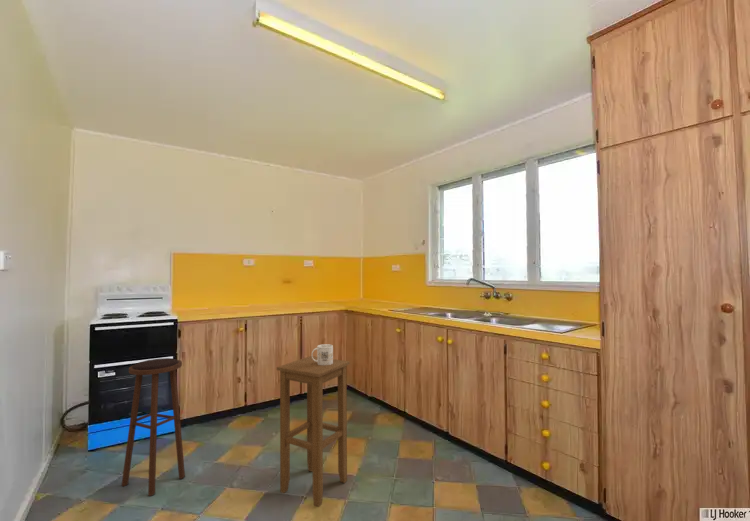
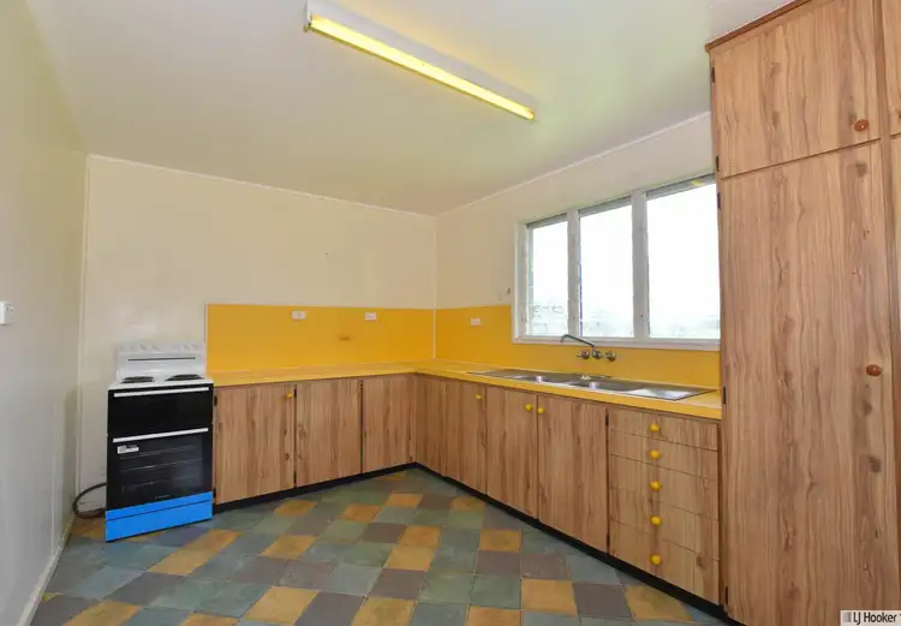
- mug (323, 354)
- stool (154, 421)
- stool (314, 424)
